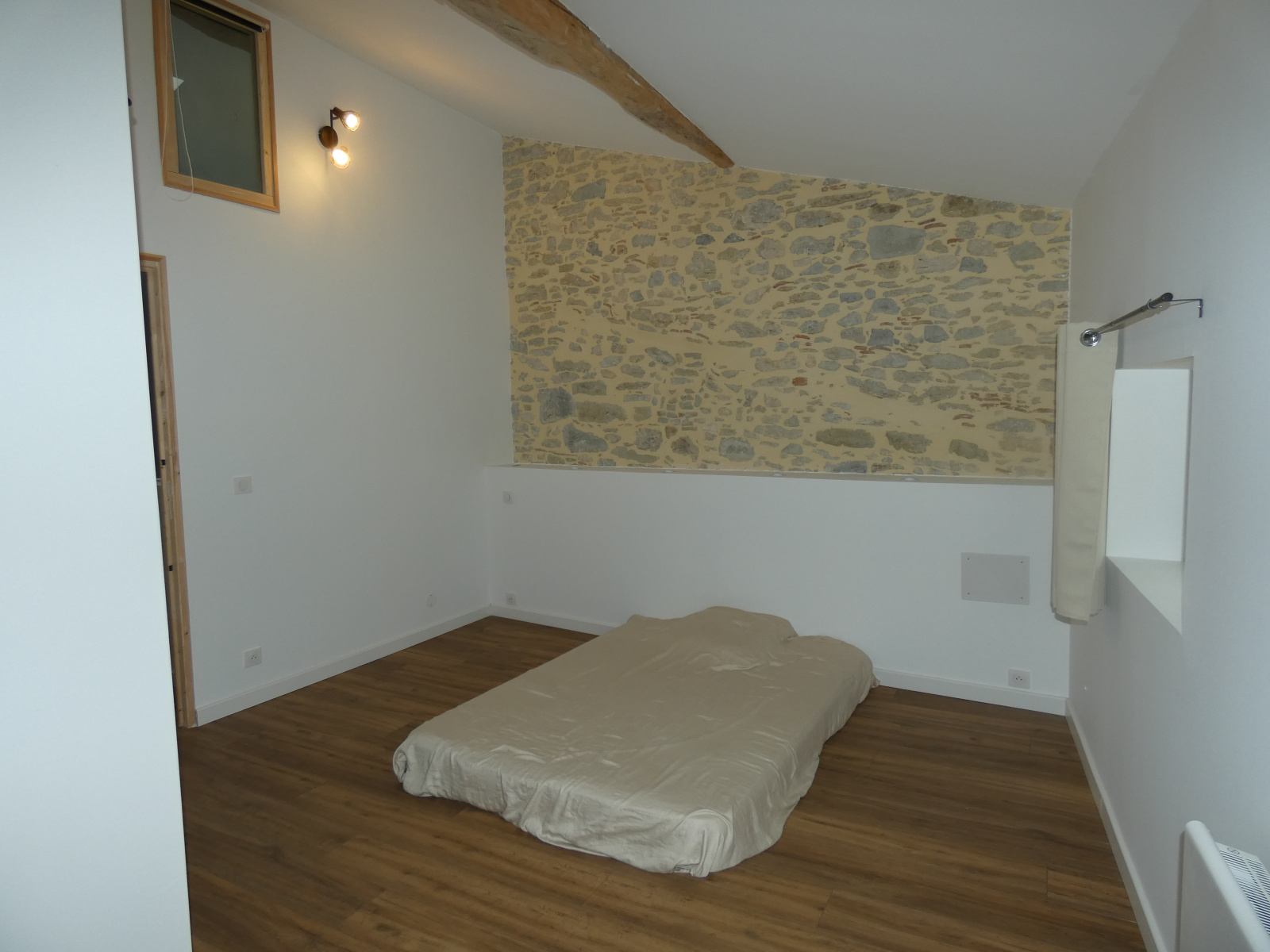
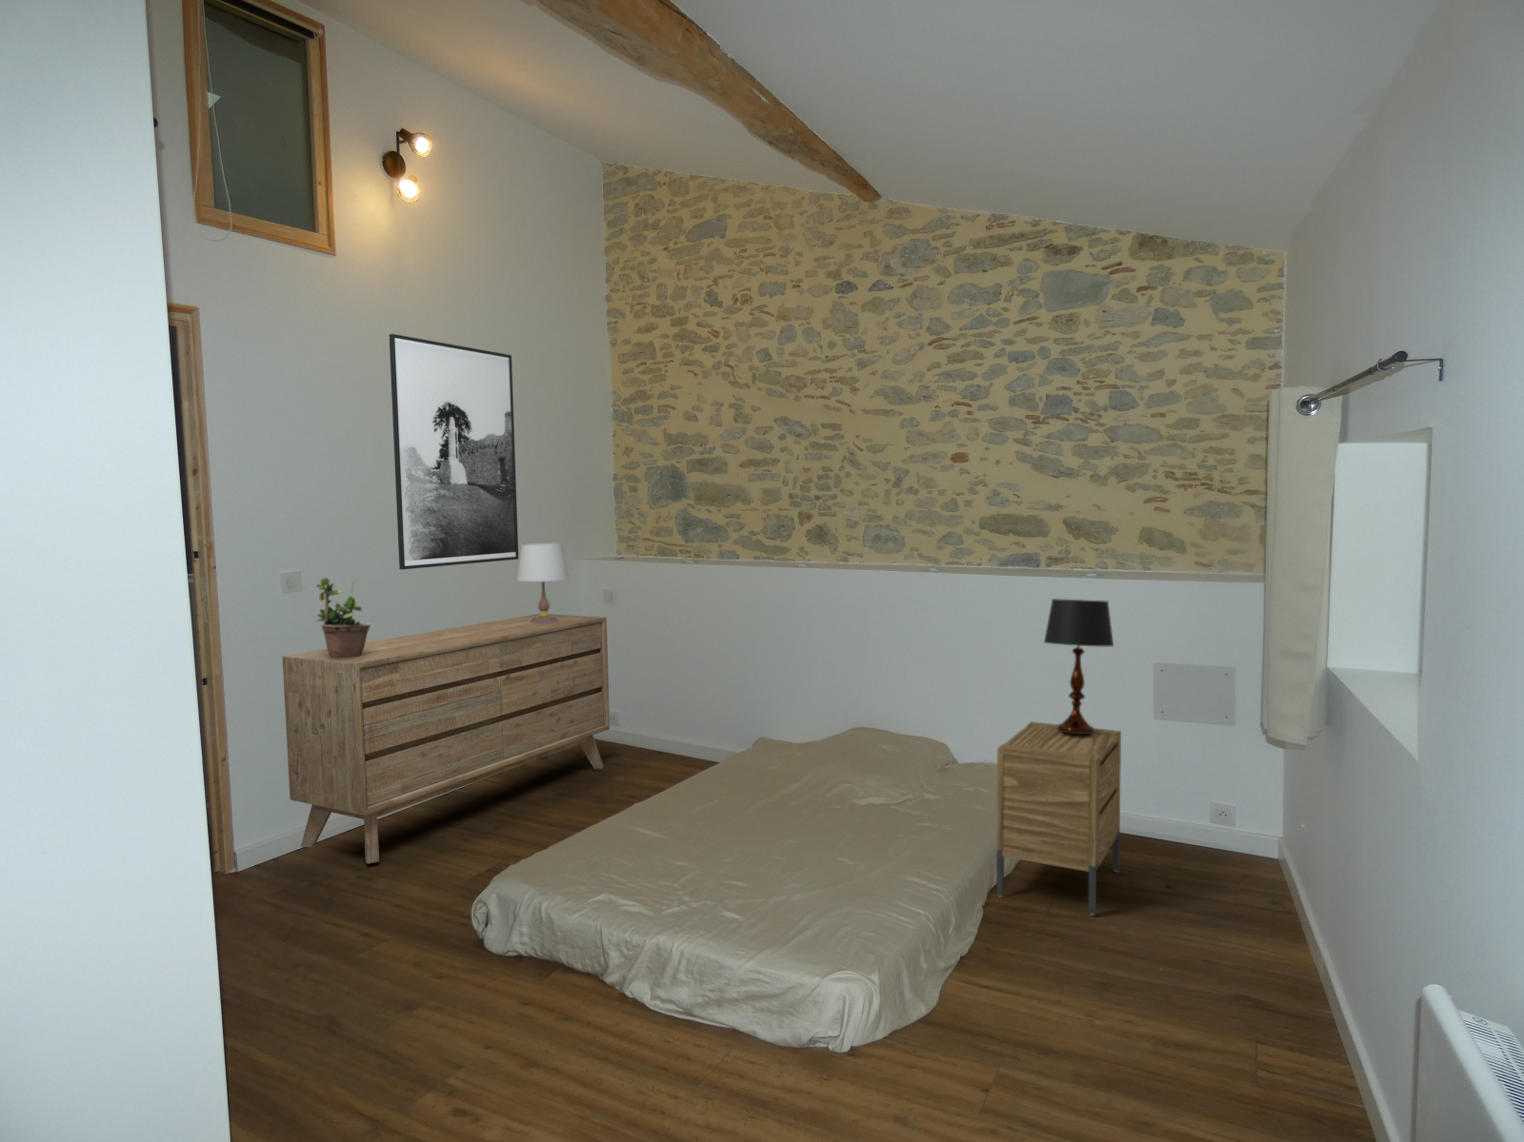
+ table lamp (1075, 667)
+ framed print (458, 455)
+ dresser (468, 719)
+ table lamp (542, 583)
+ nightstand (1060, 811)
+ potted plant (344, 613)
